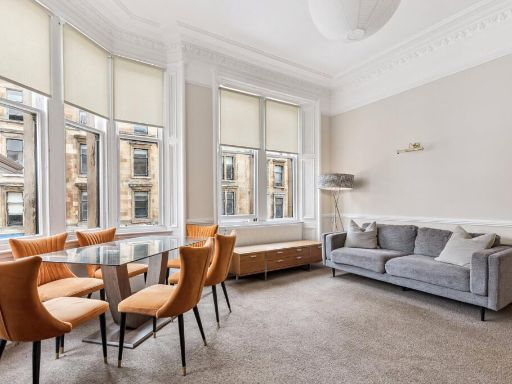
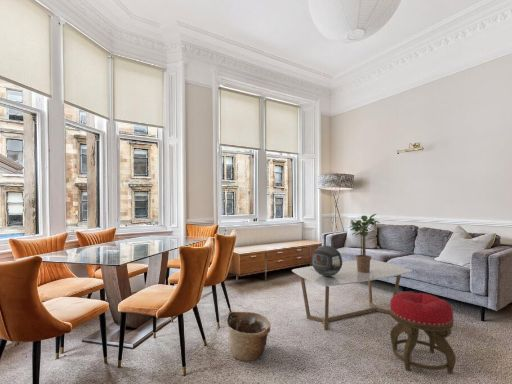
+ coffee table (351, 283)
+ decorative sphere (326, 260)
+ potted plant (361, 242)
+ basket (248, 334)
+ stool (420, 329)
